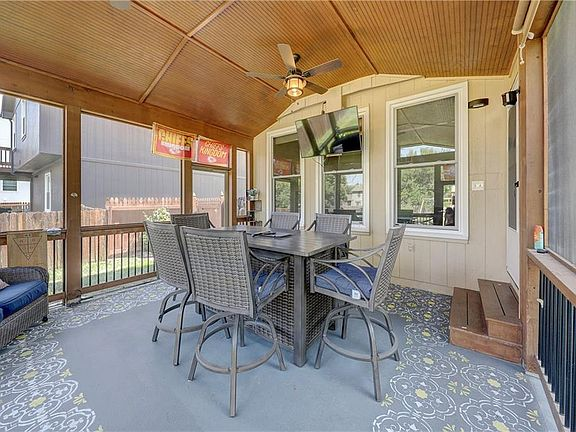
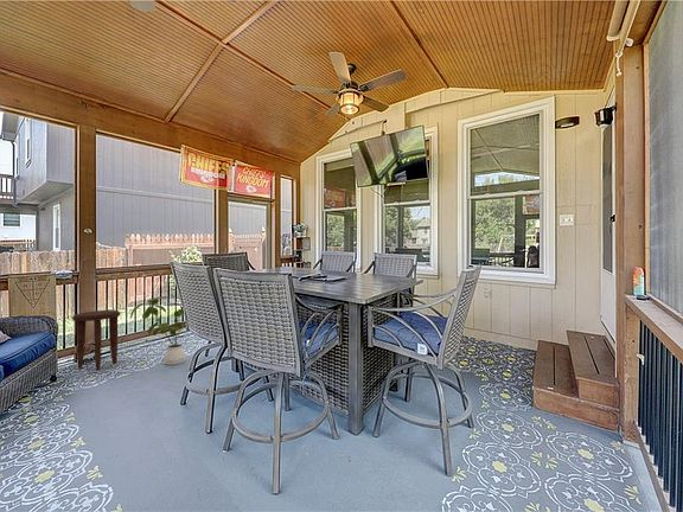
+ side table (97, 339)
+ house plant (162, 329)
